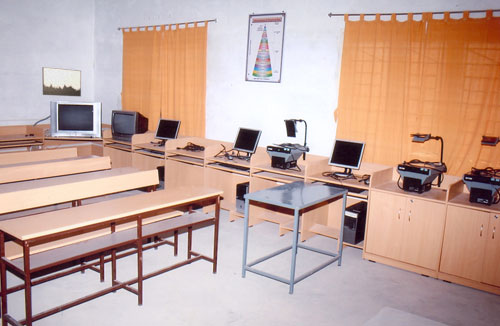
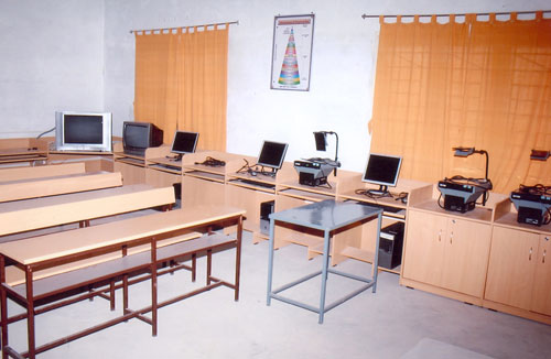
- wall art (62, 82)
